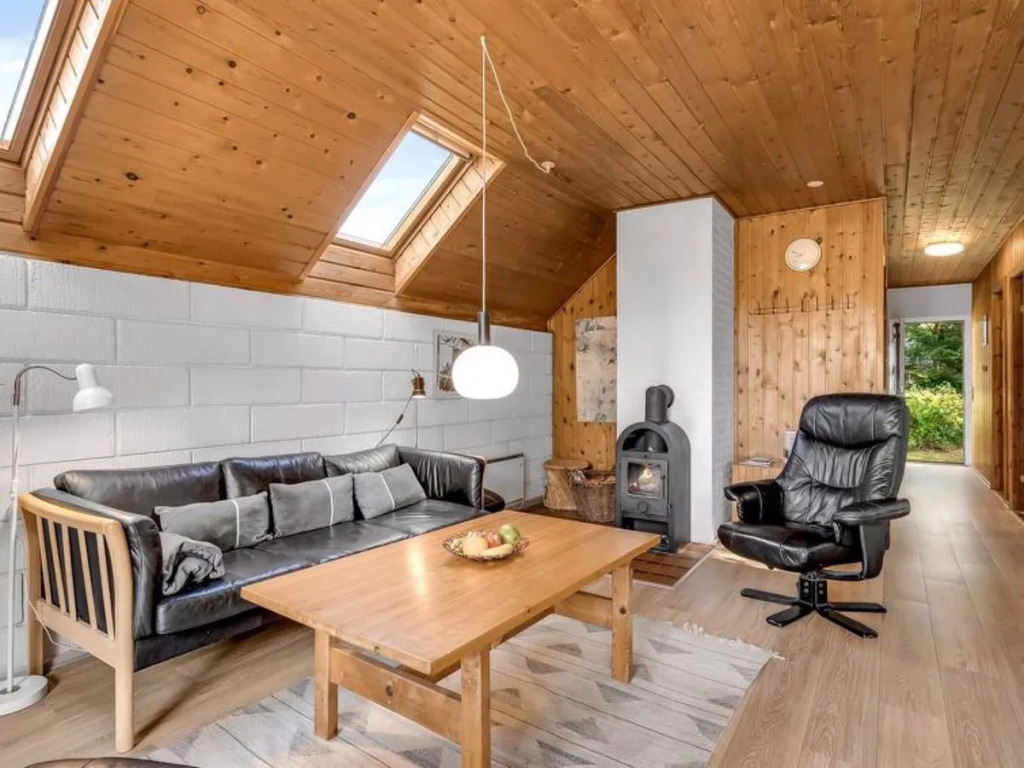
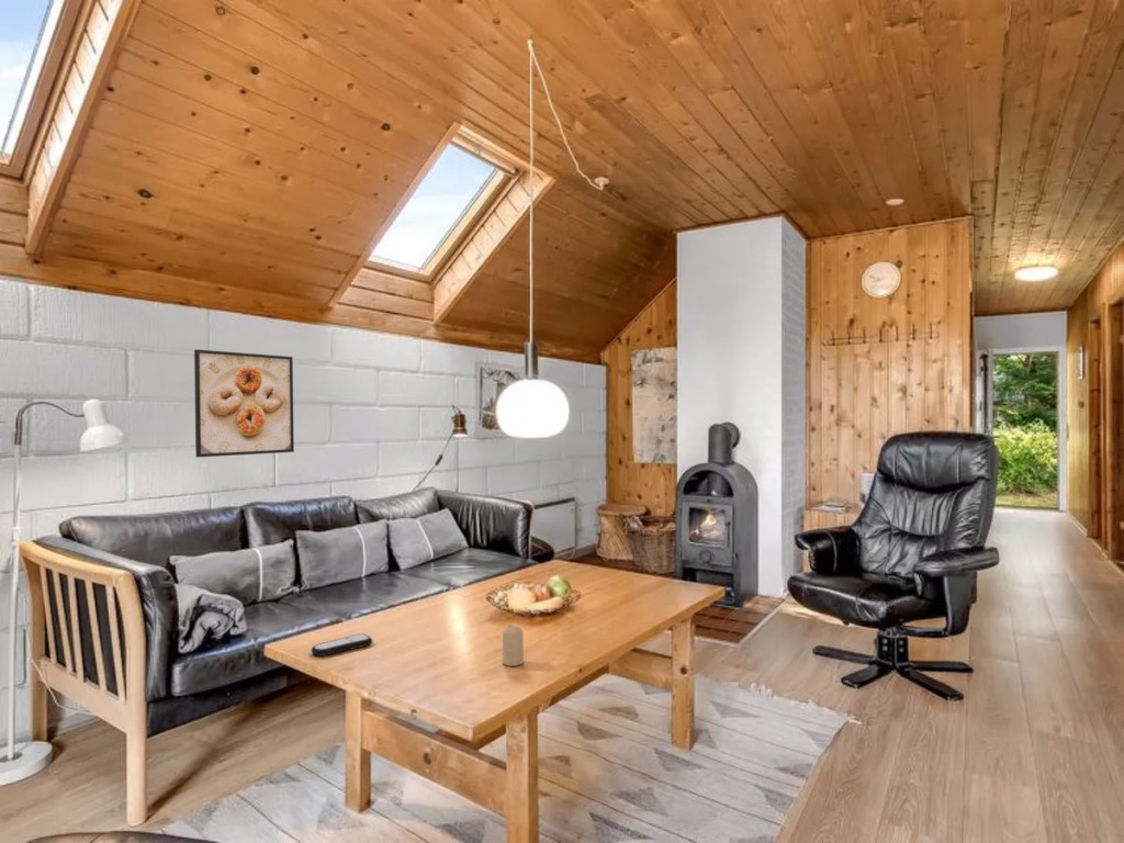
+ remote control (341, 644)
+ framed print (247, 403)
+ candle (513, 643)
